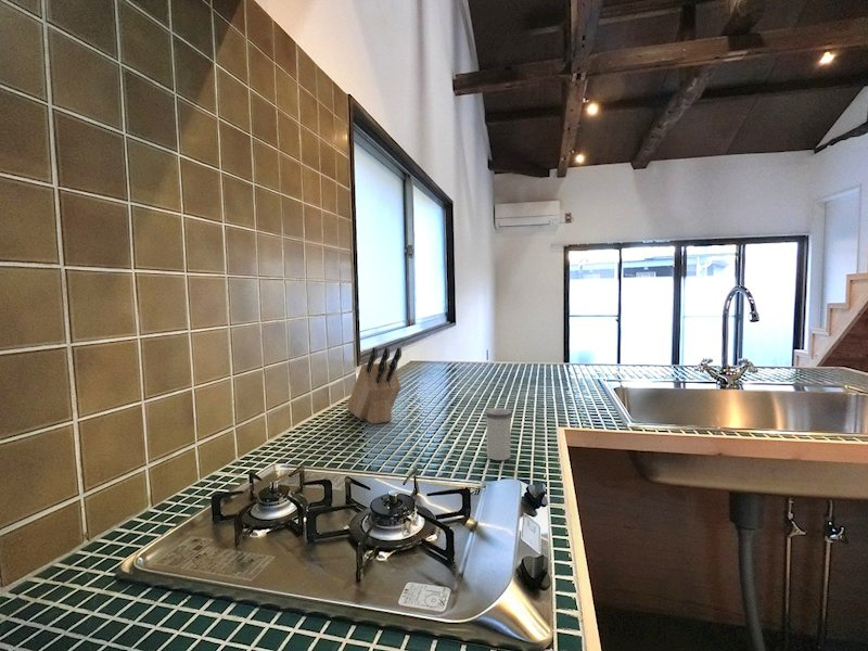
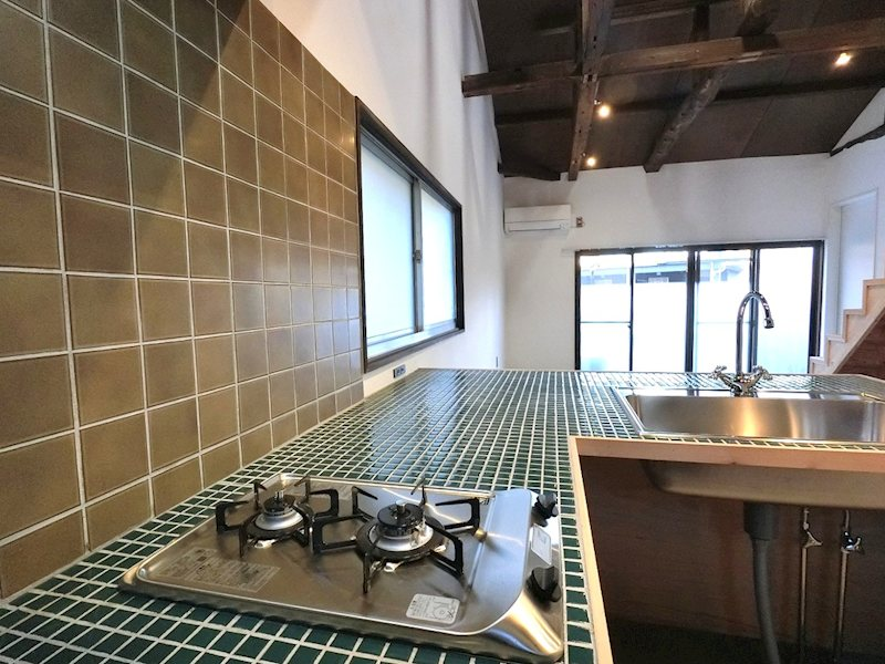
- knife block (373, 380)
- salt shaker (498, 433)
